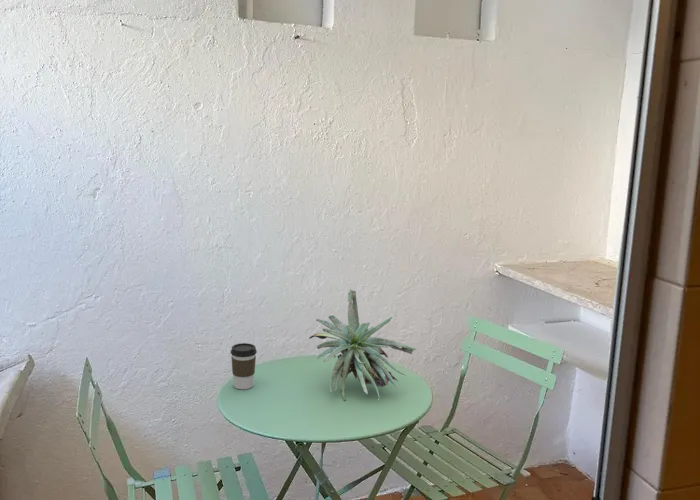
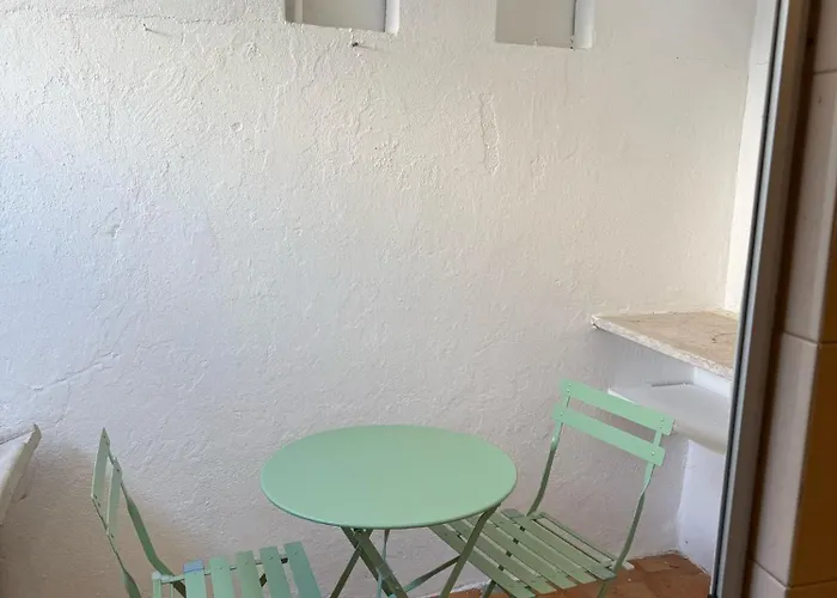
- coffee cup (243, 366)
- plant (352, 341)
